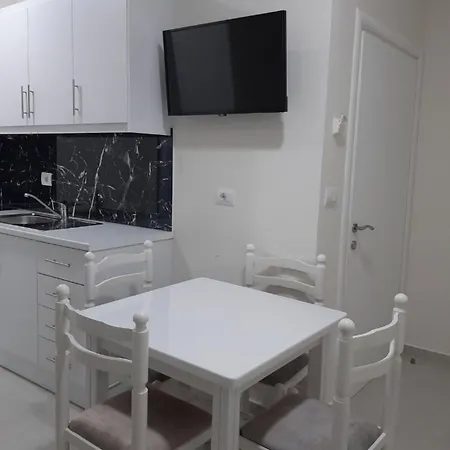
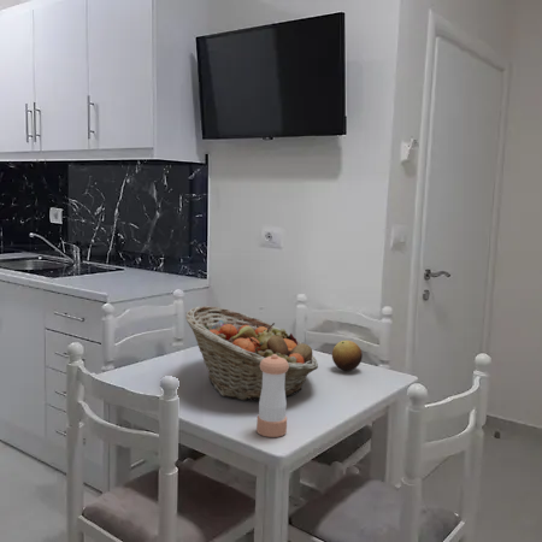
+ fruit (347, 355)
+ fruit basket (251, 348)
+ pepper shaker (272, 393)
